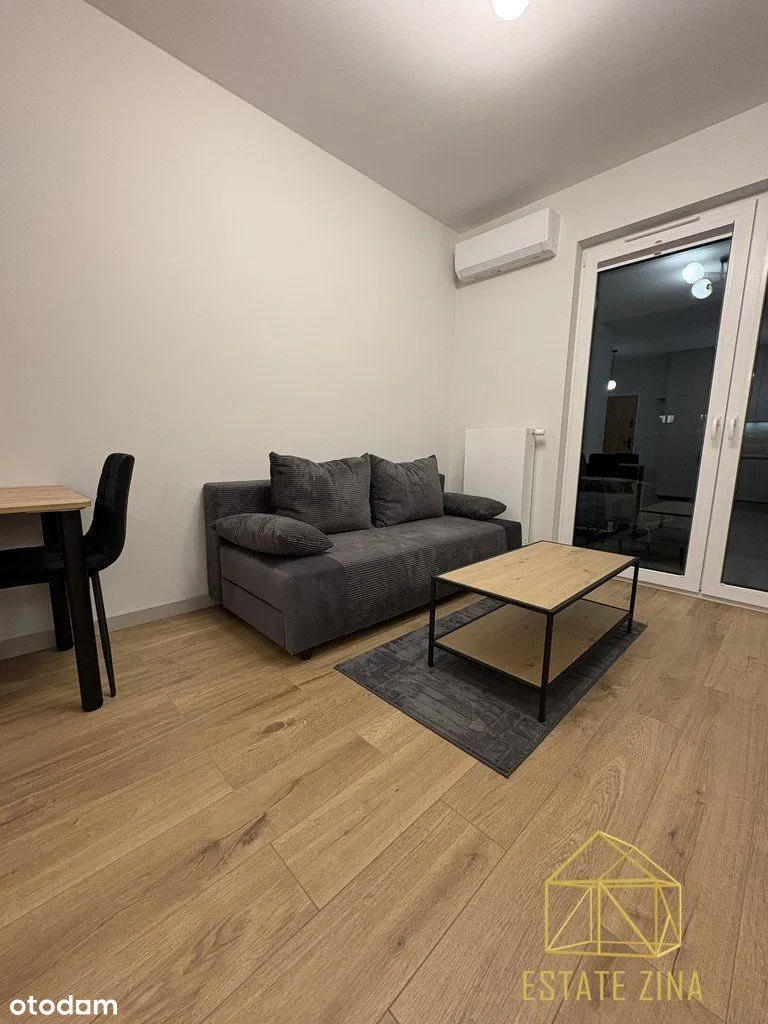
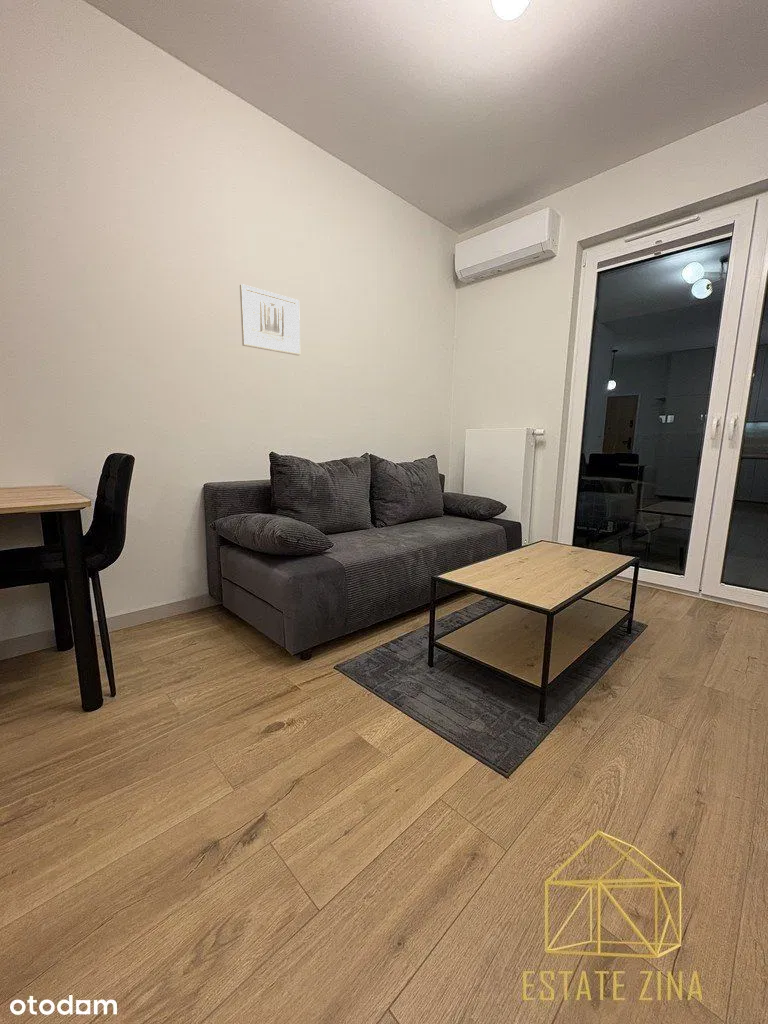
+ wall art (271, 322)
